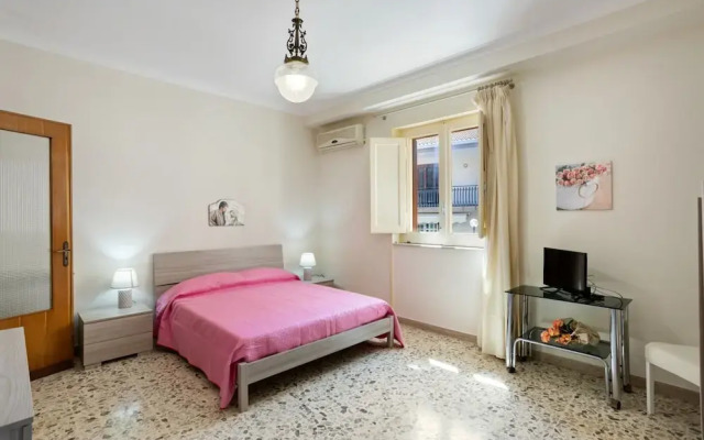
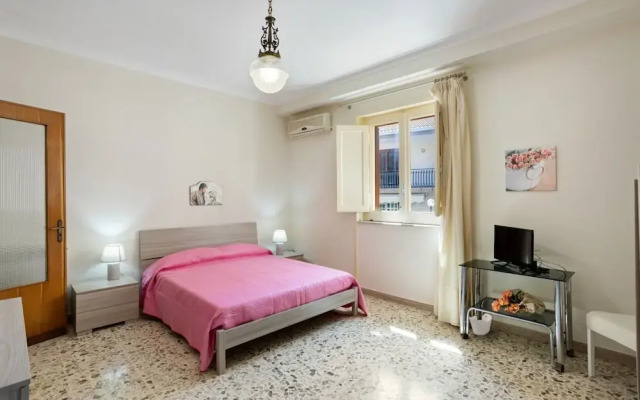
+ bathtub (480, 322)
